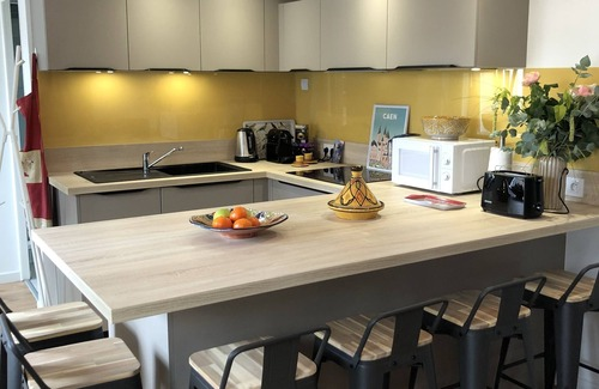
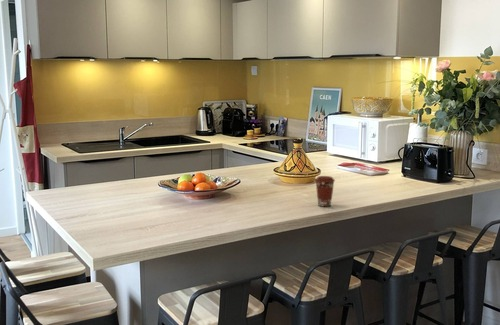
+ coffee cup (324, 191)
